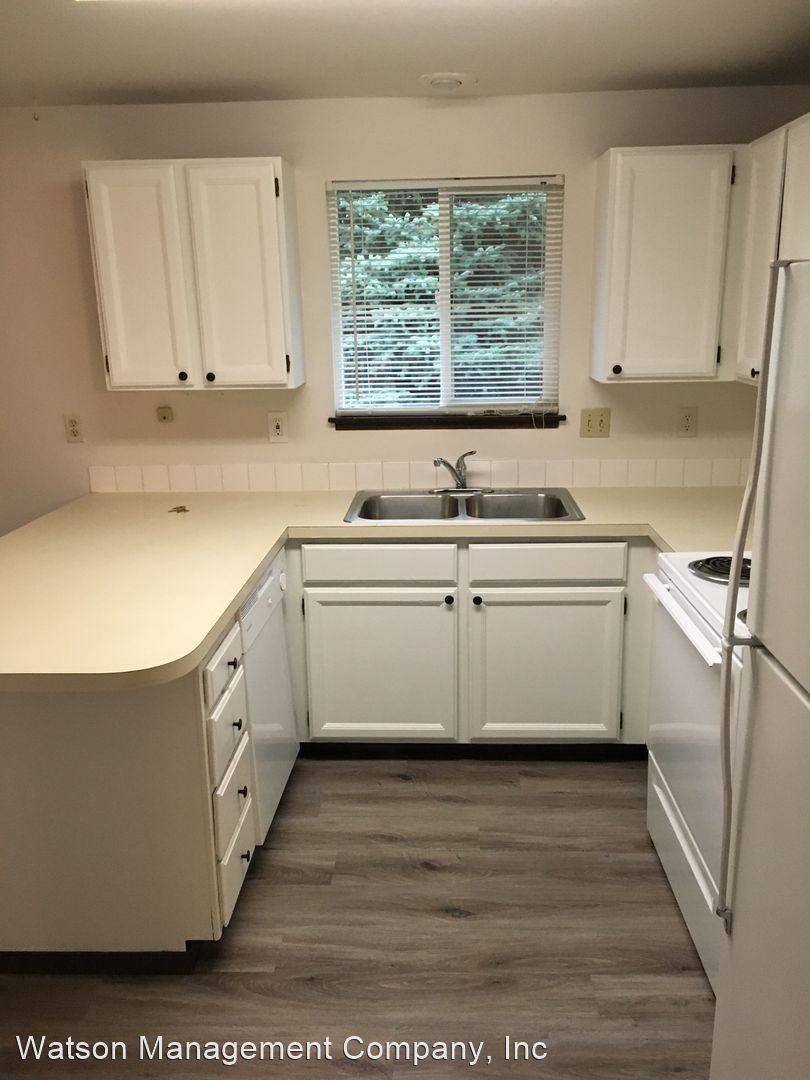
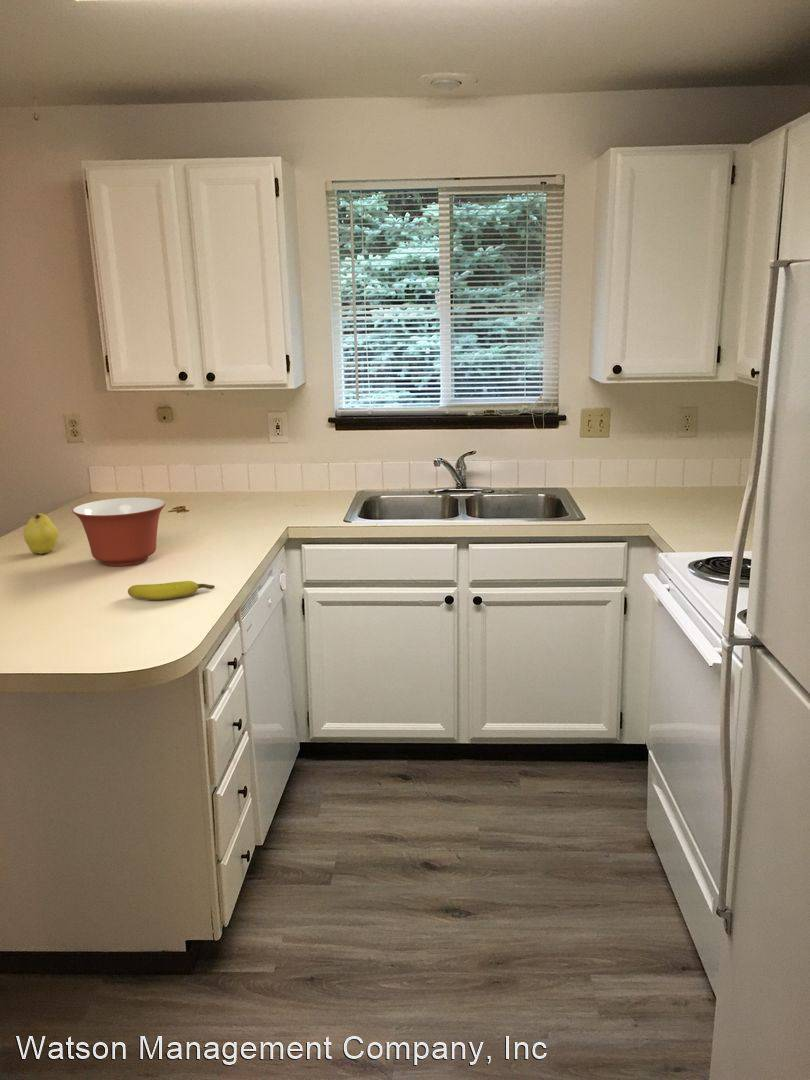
+ fruit (40, 532)
+ mixing bowl (122, 533)
+ banana (169, 587)
